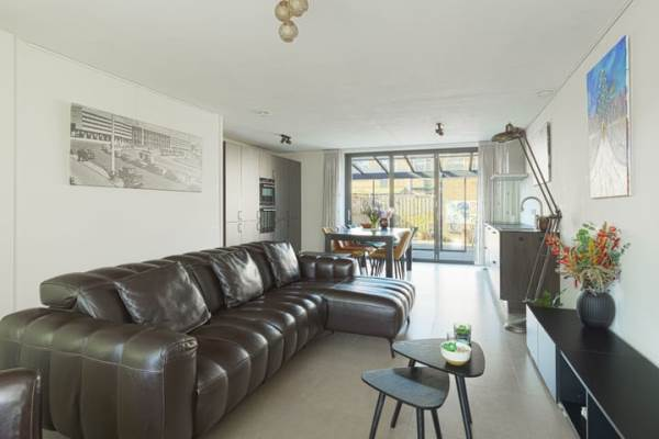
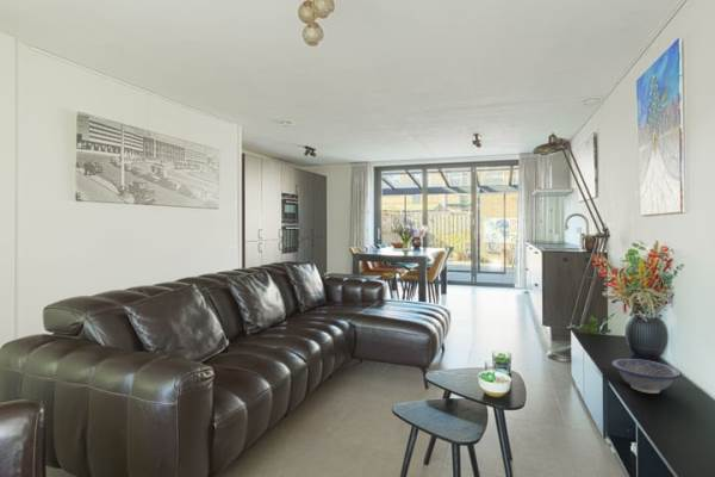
+ decorative bowl (645, 377)
